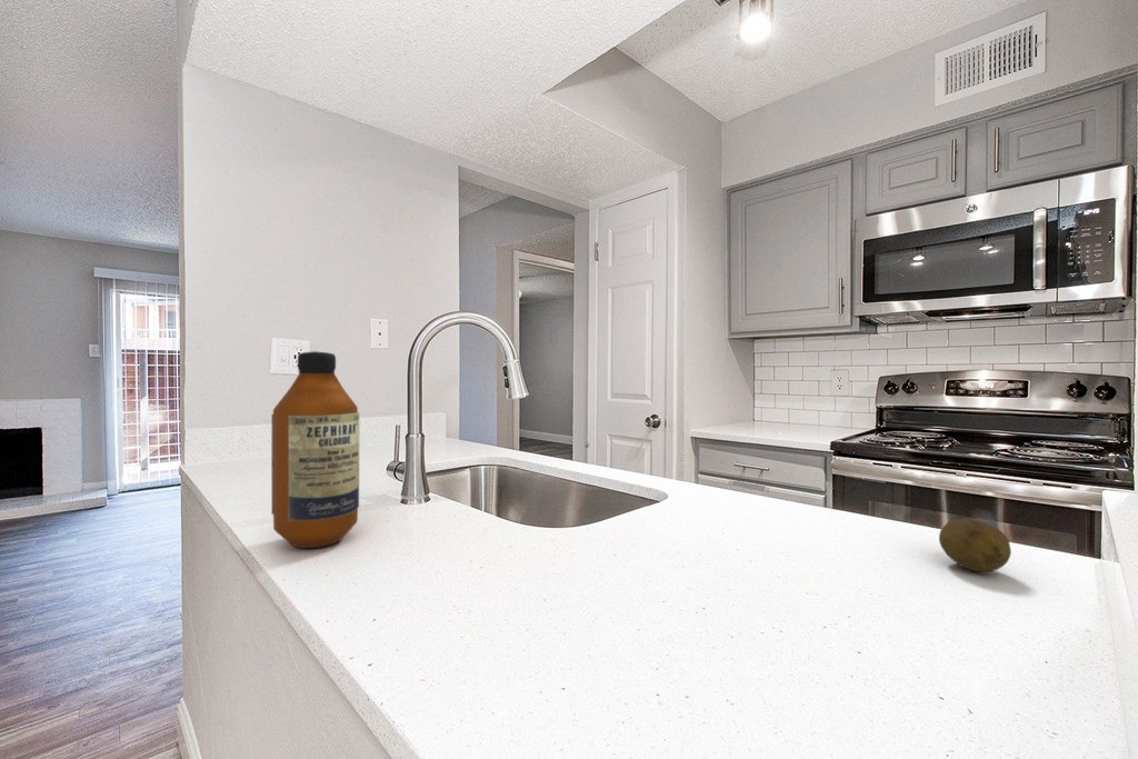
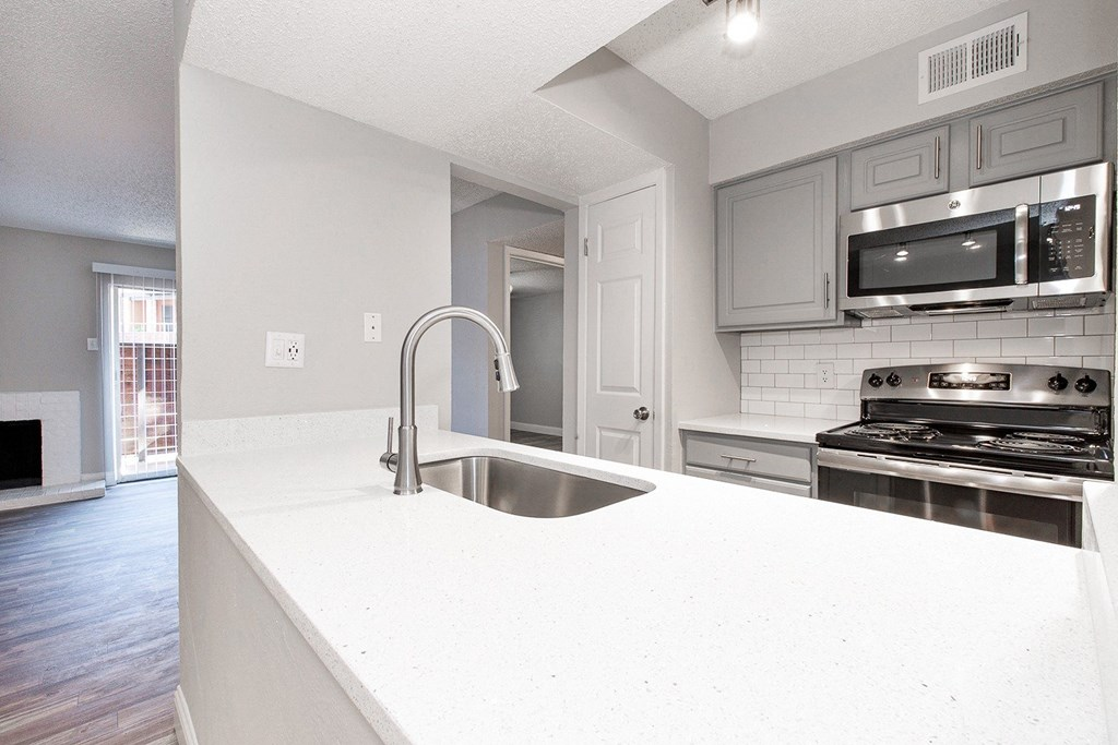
- fruit (974, 545)
- bottle (317, 447)
